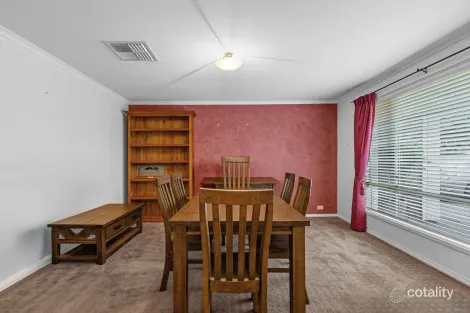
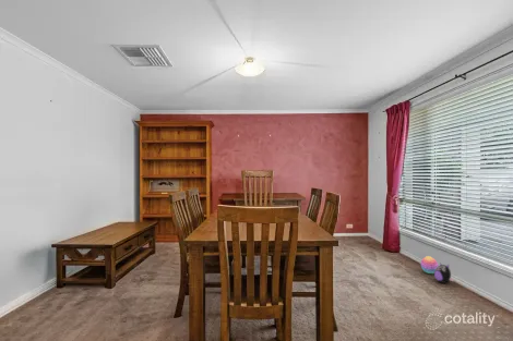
+ plush toy (443, 272)
+ stacking toy (429, 264)
